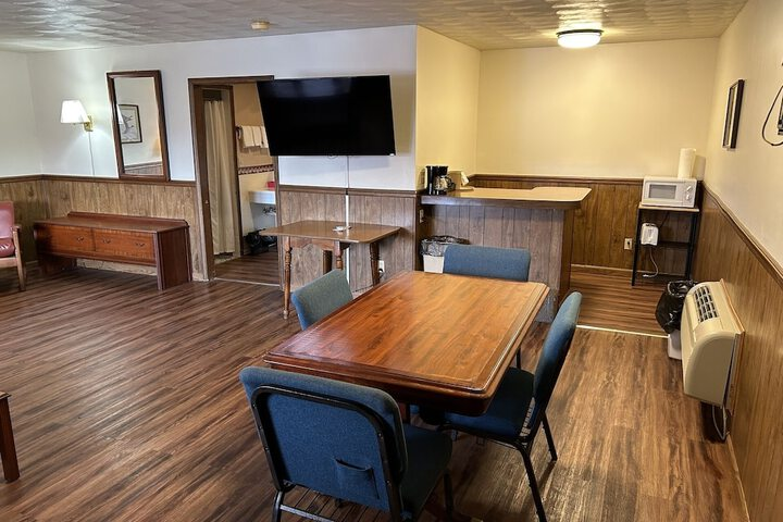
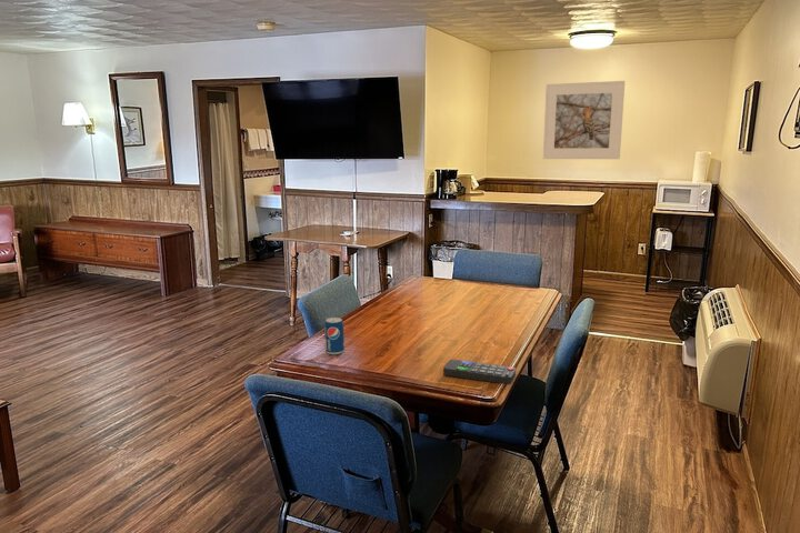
+ remote control (479, 370)
+ beverage can (334, 335)
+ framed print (582, 121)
